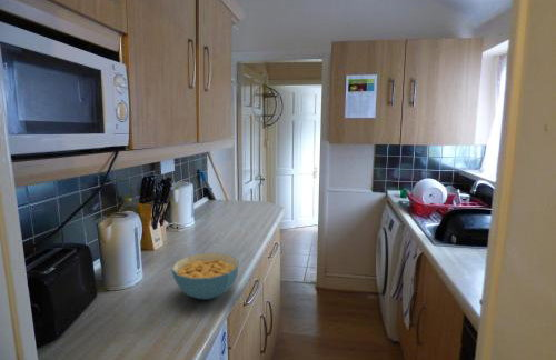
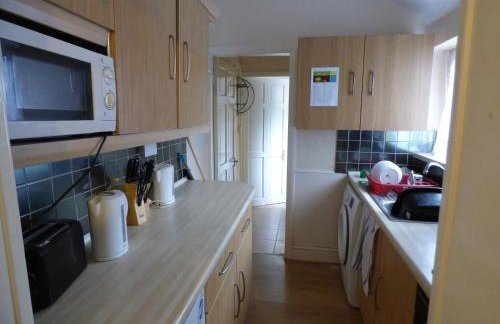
- cereal bowl (207, 279)
